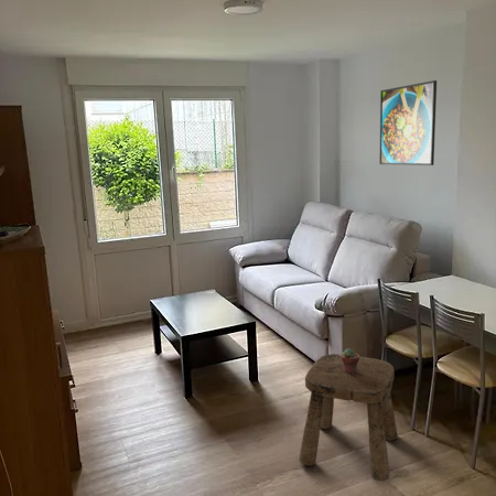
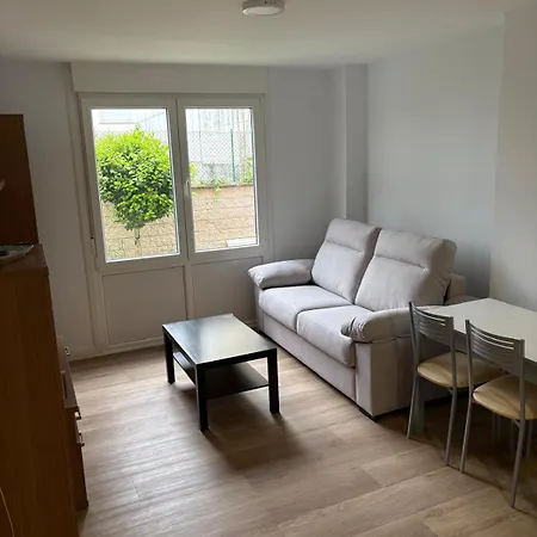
- stool (349, 400)
- potted succulent (349, 359)
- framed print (406, 126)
